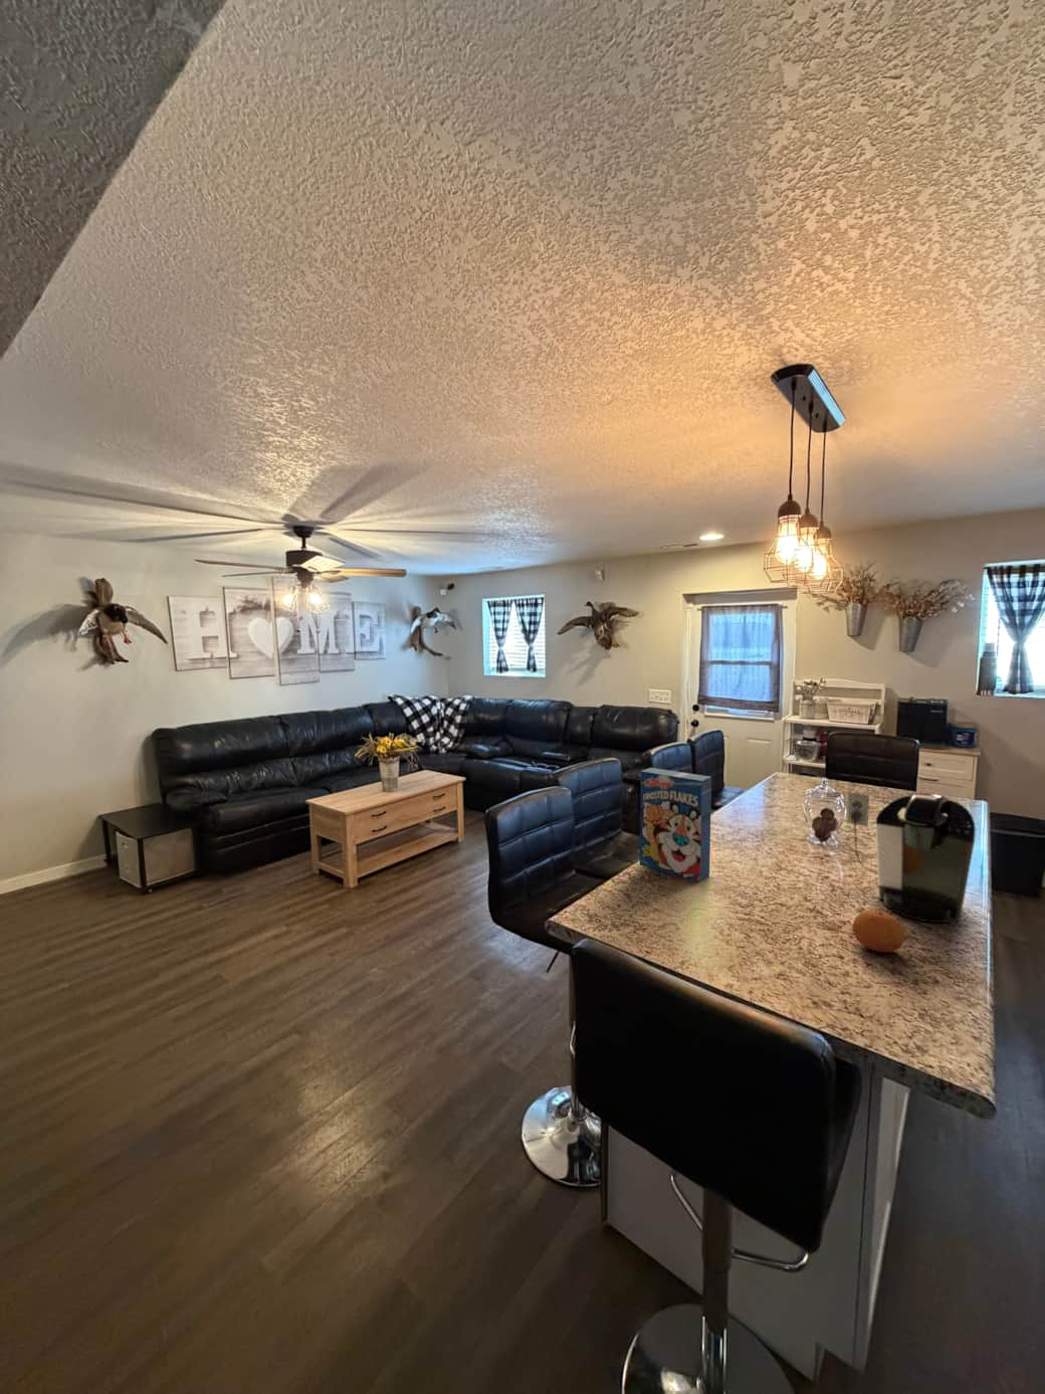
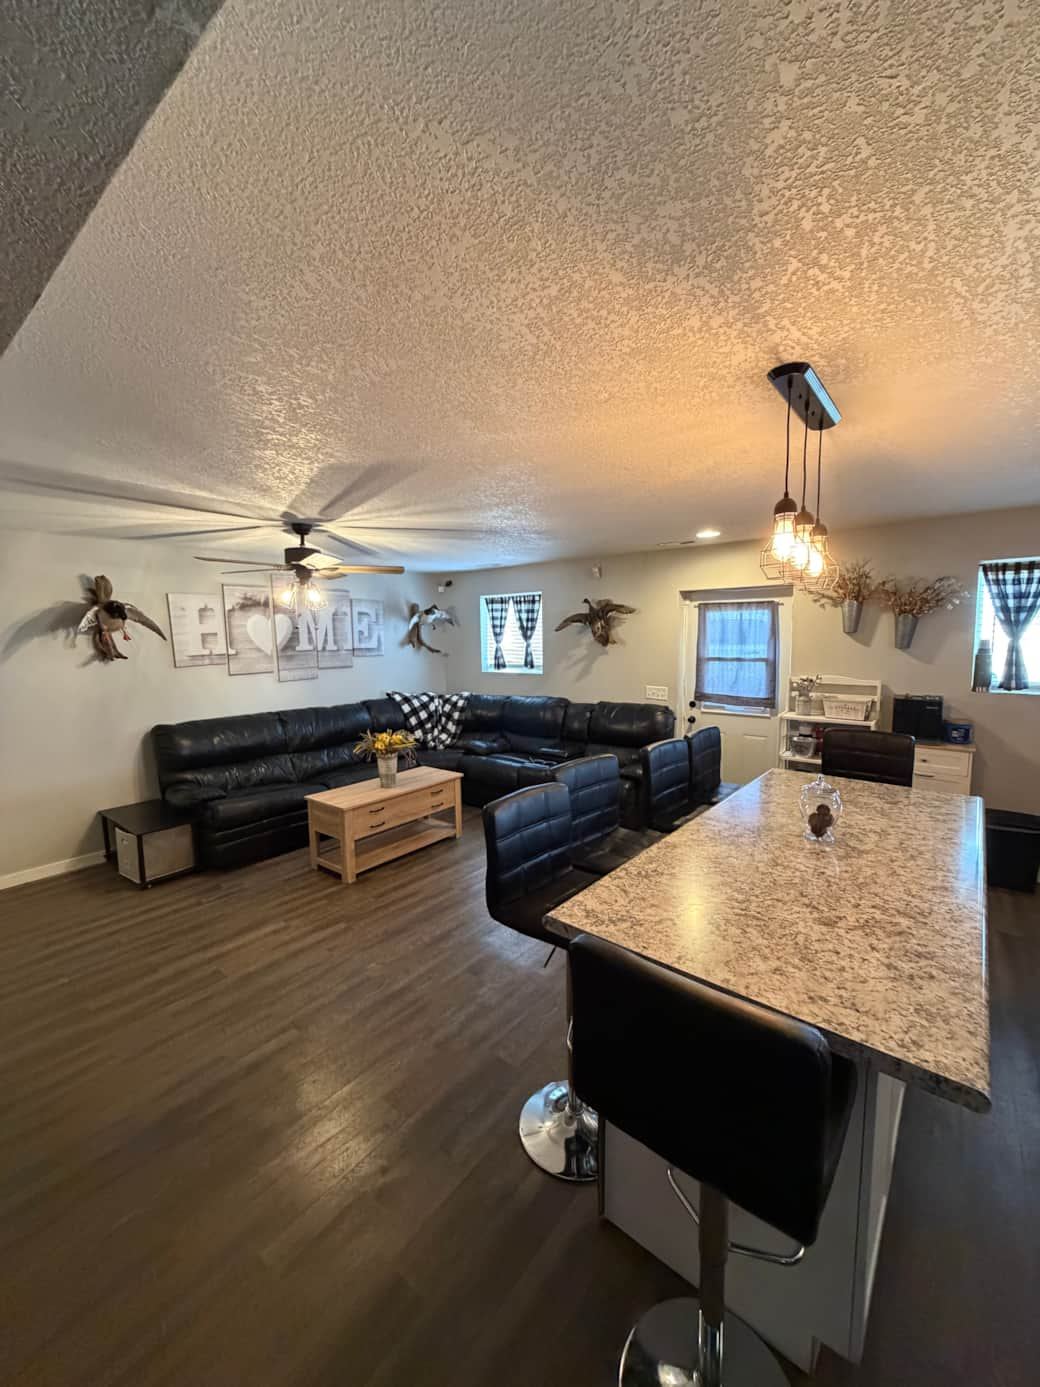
- cereal box (674, 822)
- fruit (878, 930)
- coffee maker (898, 844)
